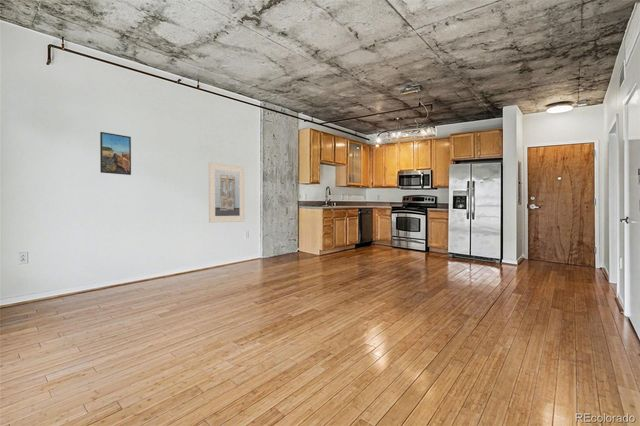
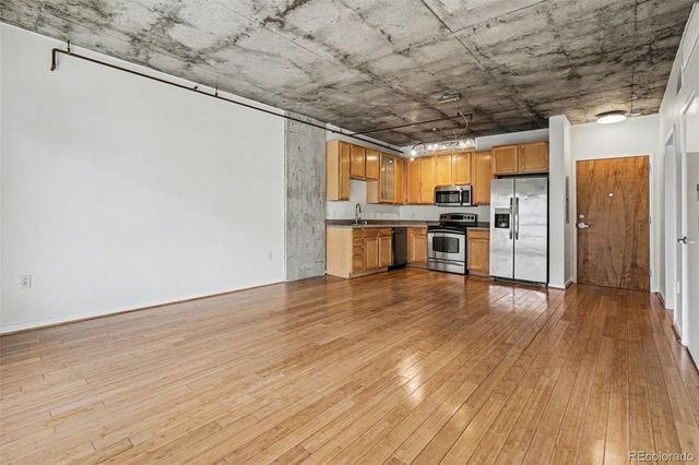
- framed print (116, 154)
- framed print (227, 193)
